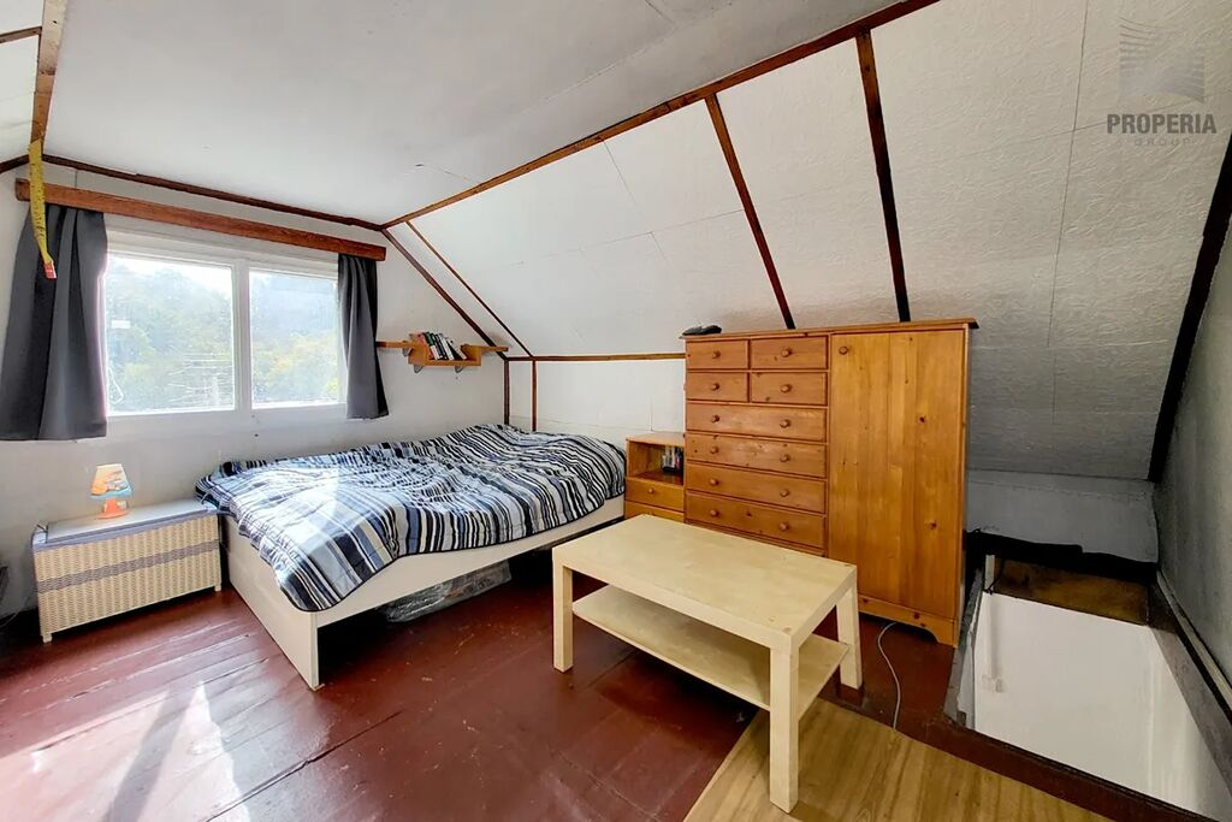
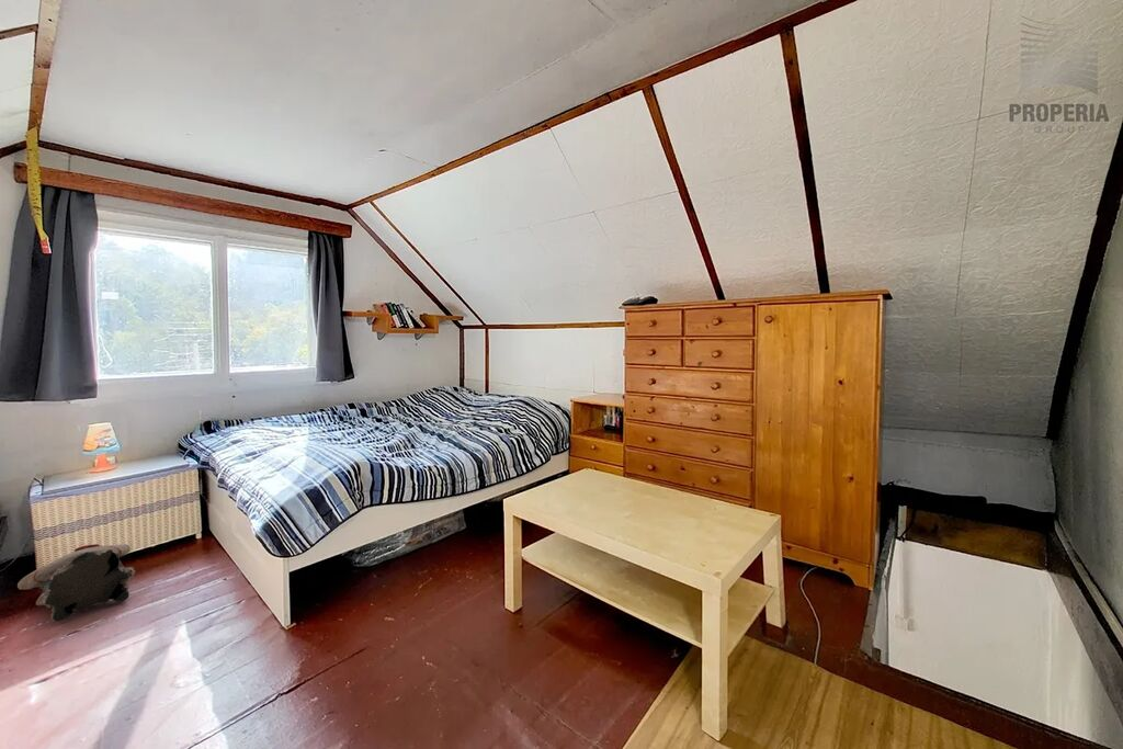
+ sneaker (80, 569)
